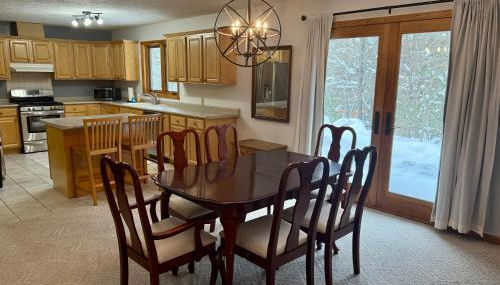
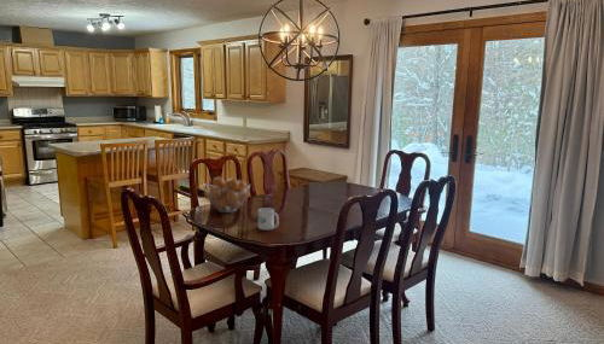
+ mug (268, 218)
+ fruit basket (227, 193)
